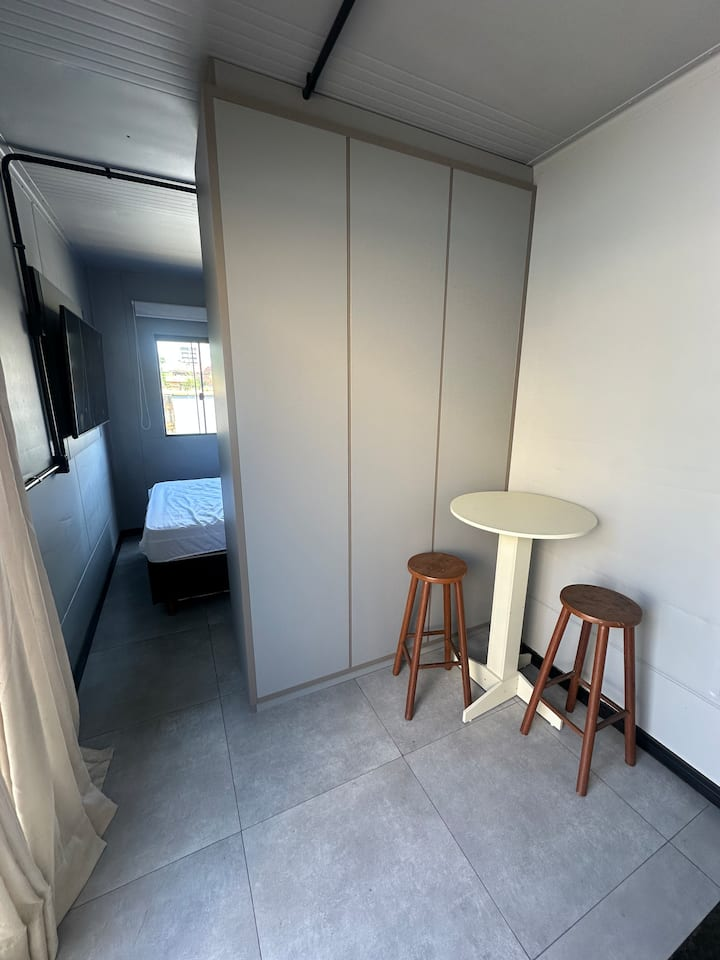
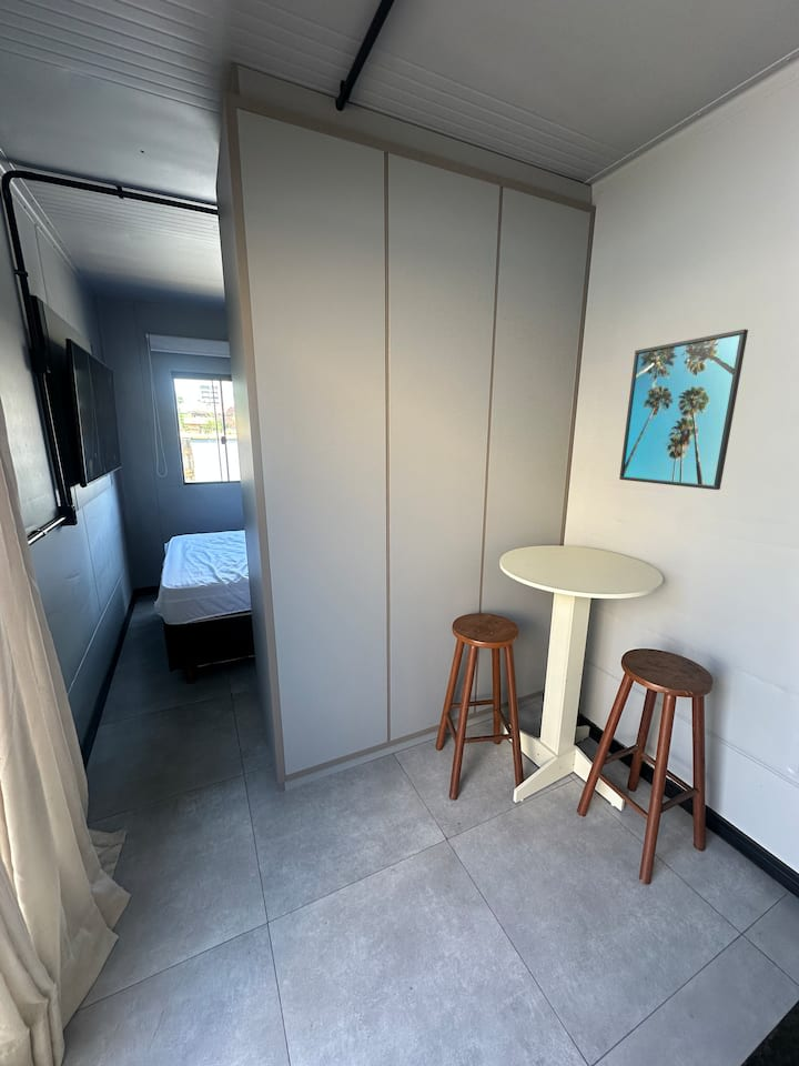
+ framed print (674, 414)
